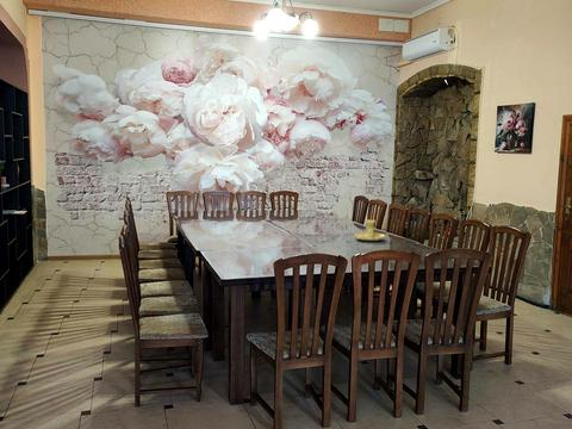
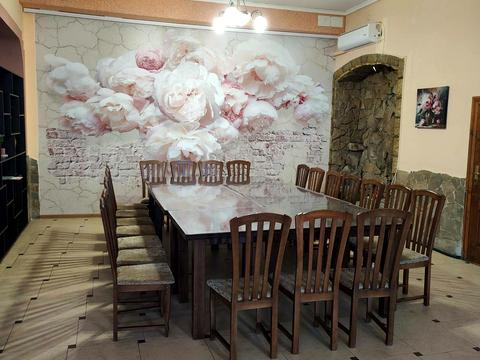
- candle holder (369, 229)
